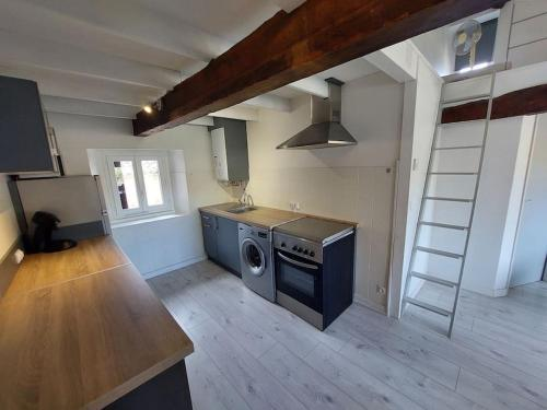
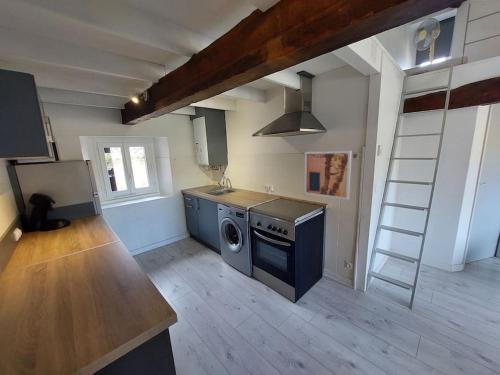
+ wall art (326, 174)
